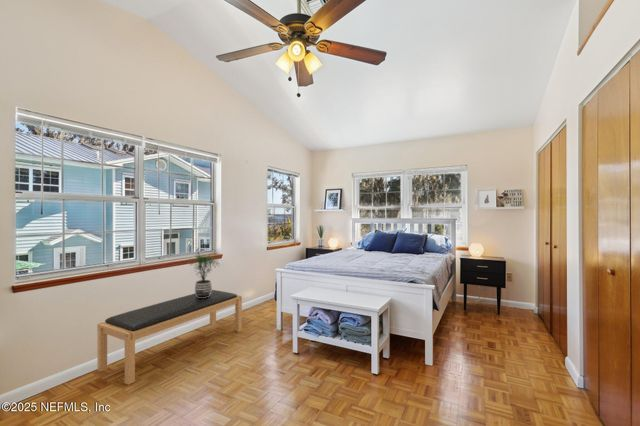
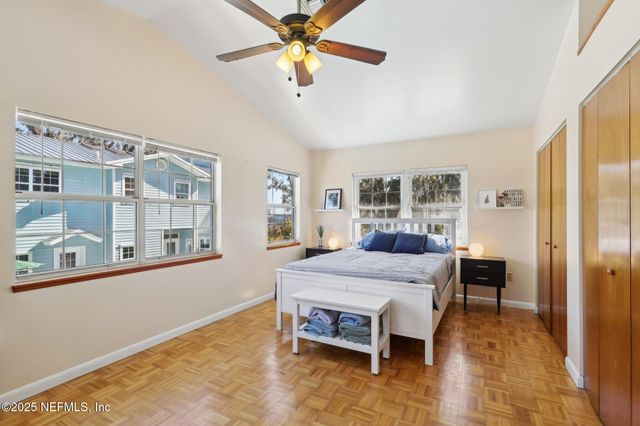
- potted plant (204, 274)
- bench (178, 324)
